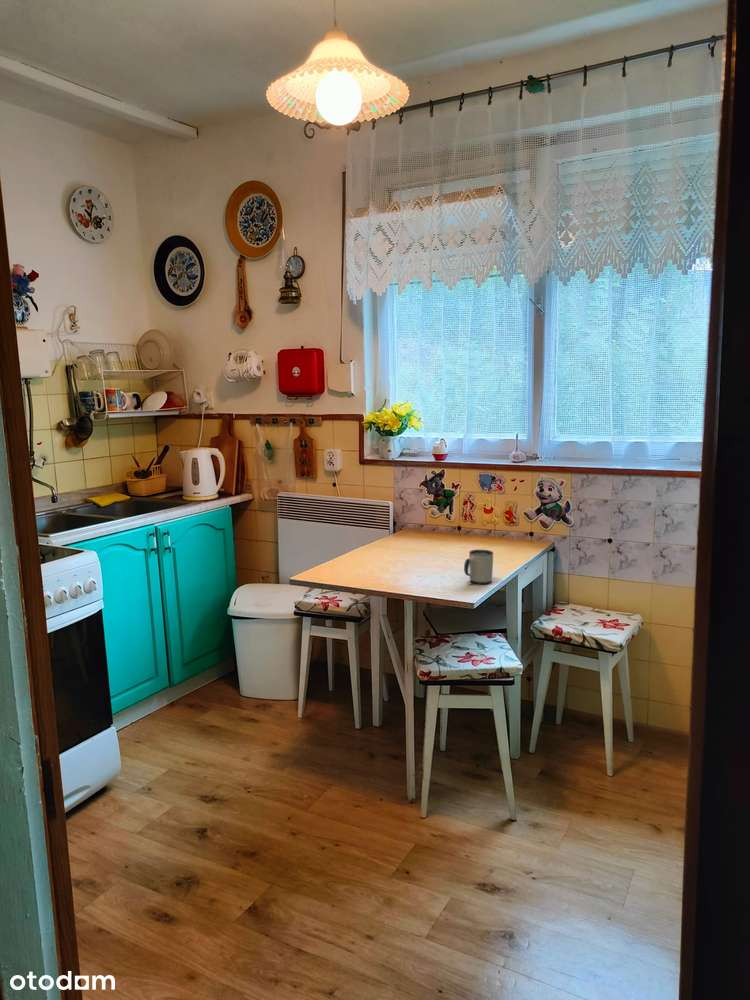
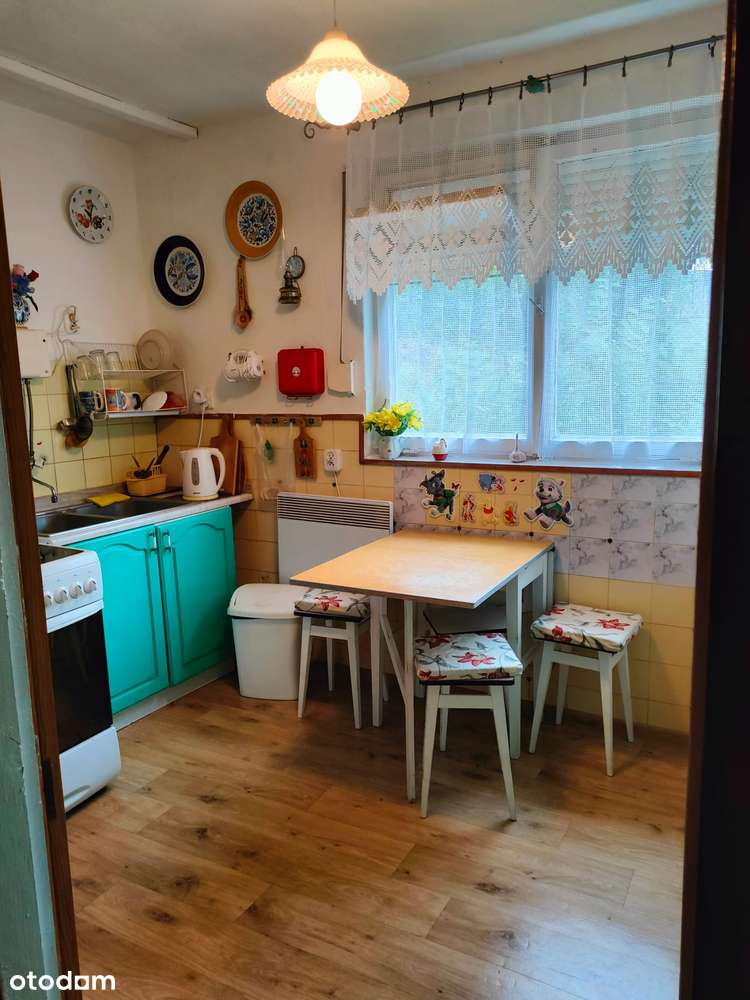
- mug (477, 567)
